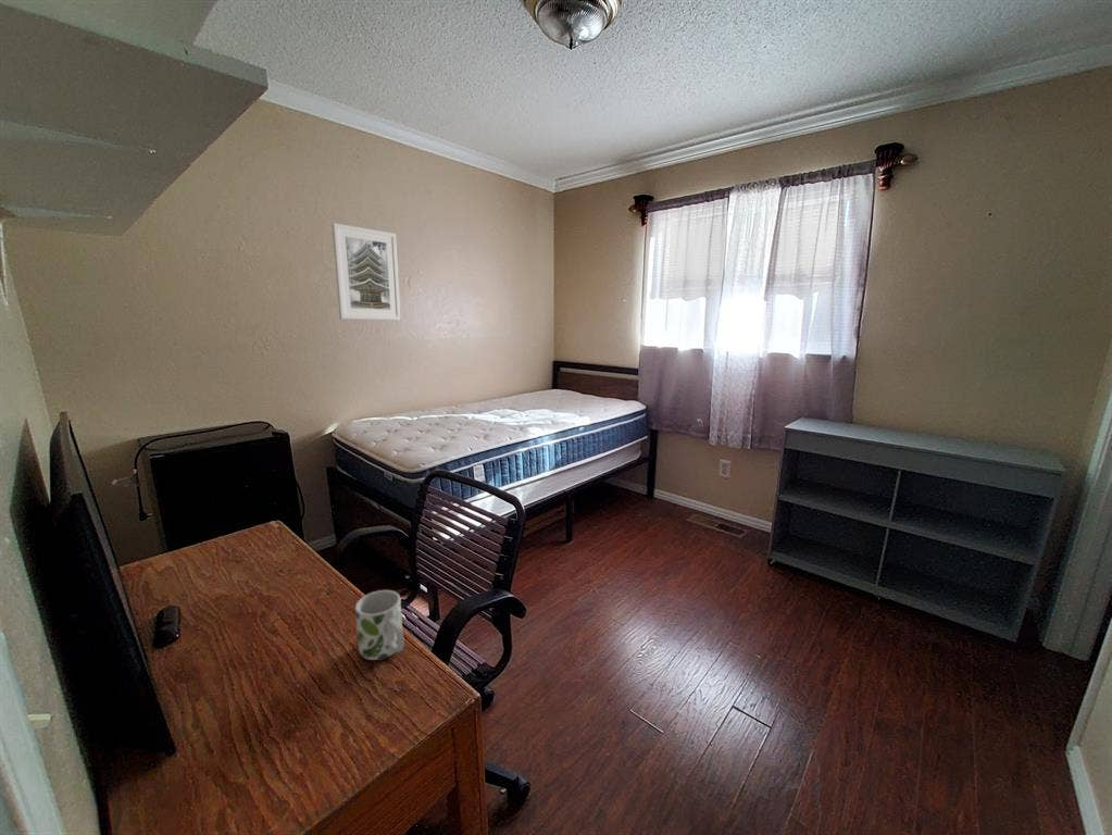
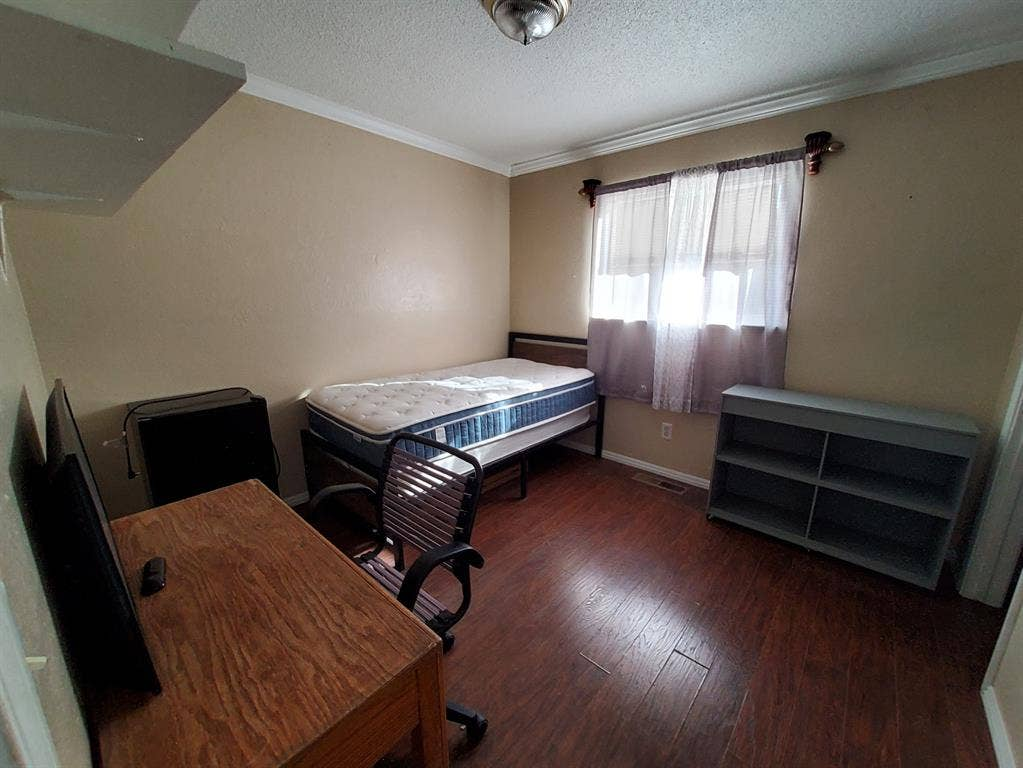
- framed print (368, 274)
- mug (385, 627)
